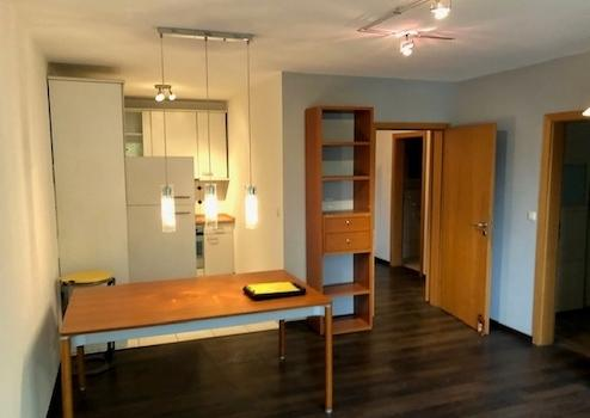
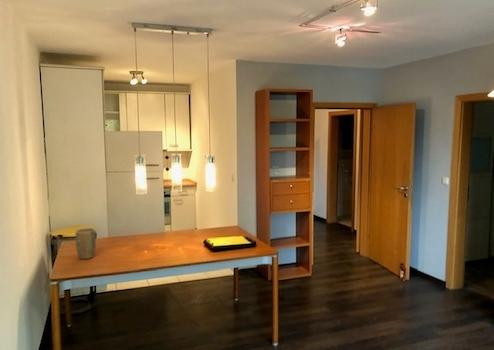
+ plant pot (86, 243)
